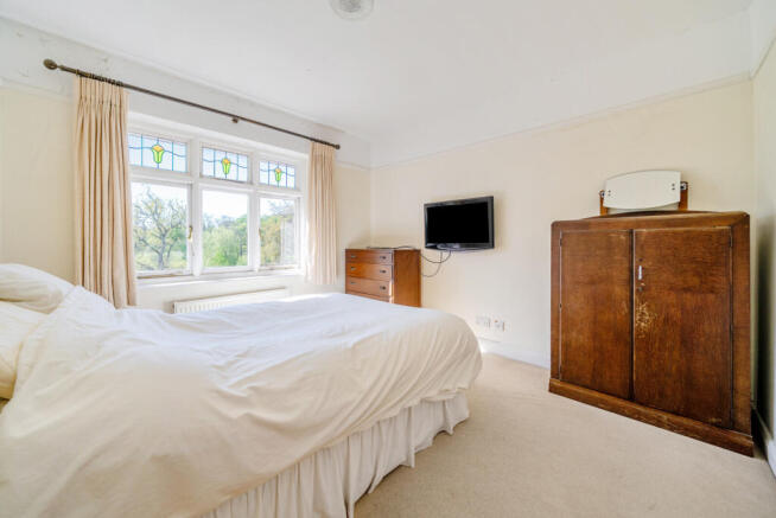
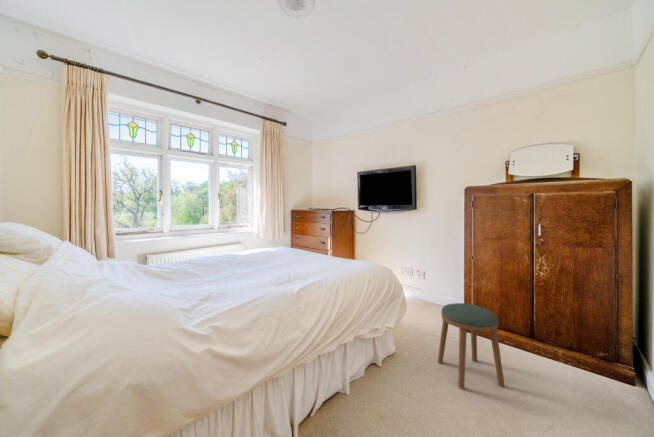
+ stool (471, 340)
